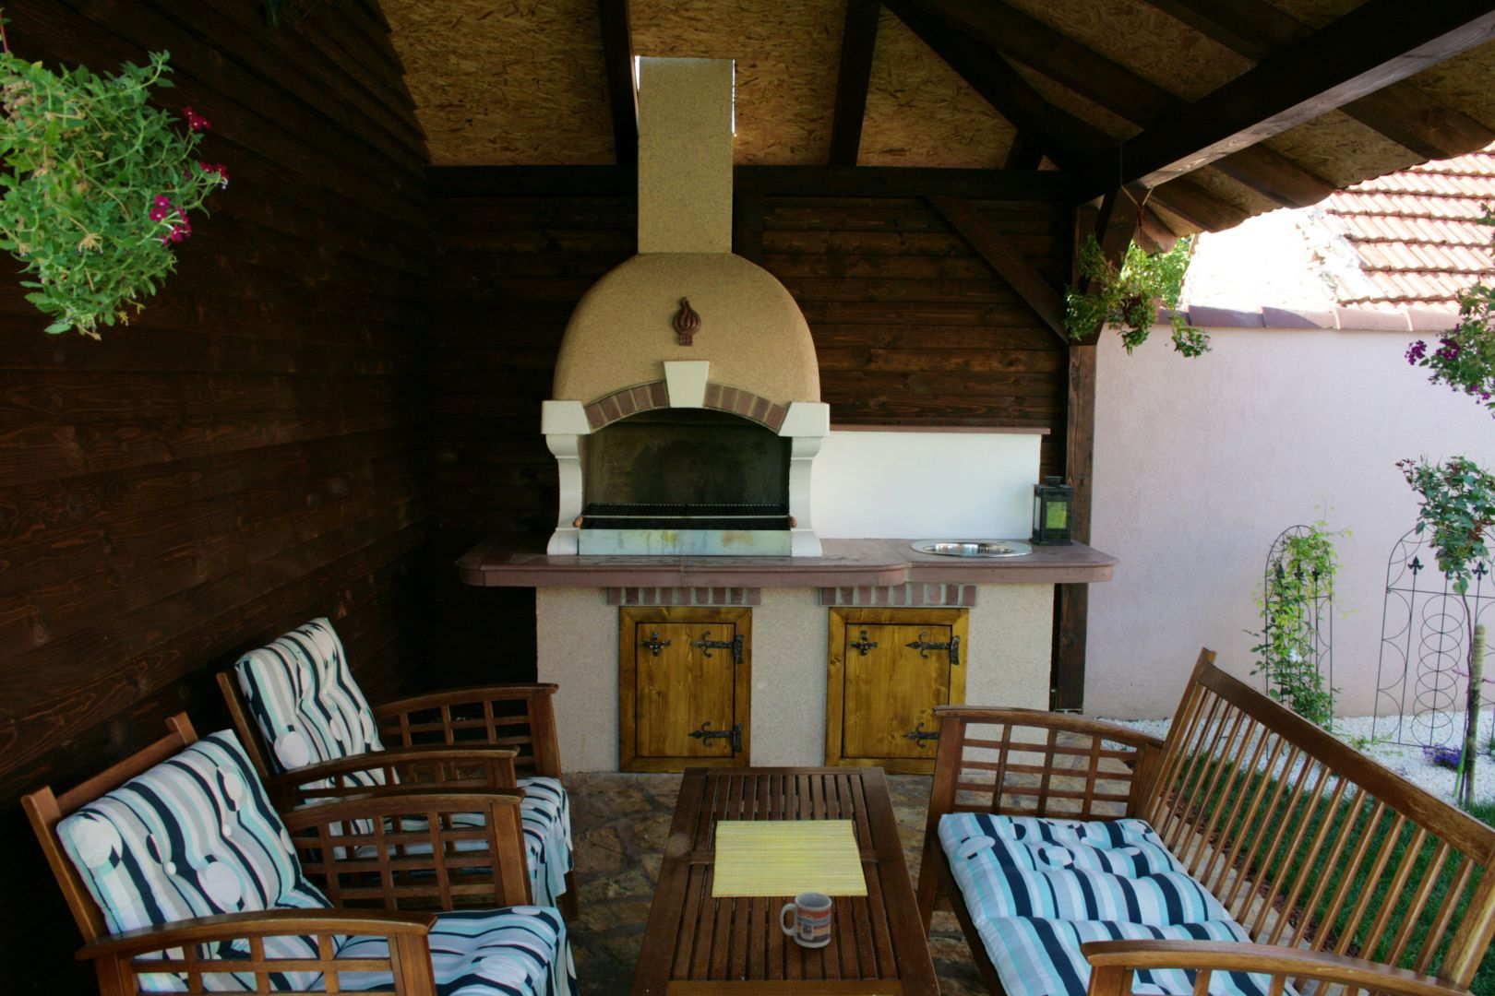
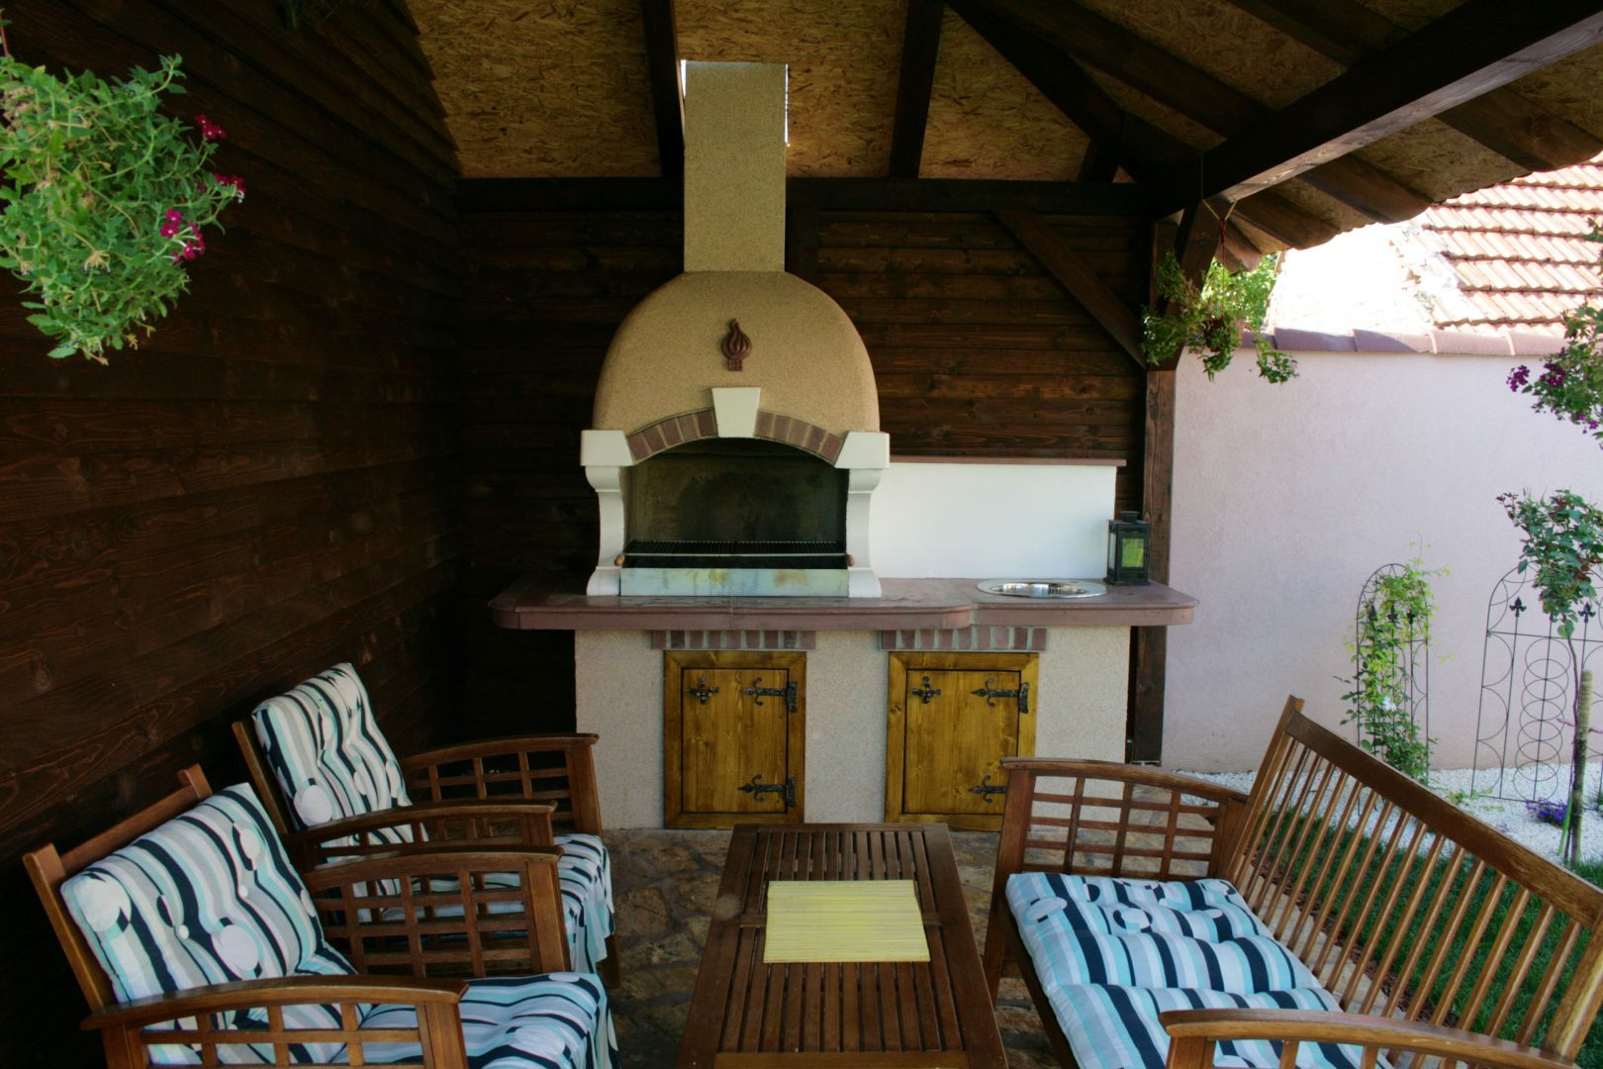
- cup (804, 919)
